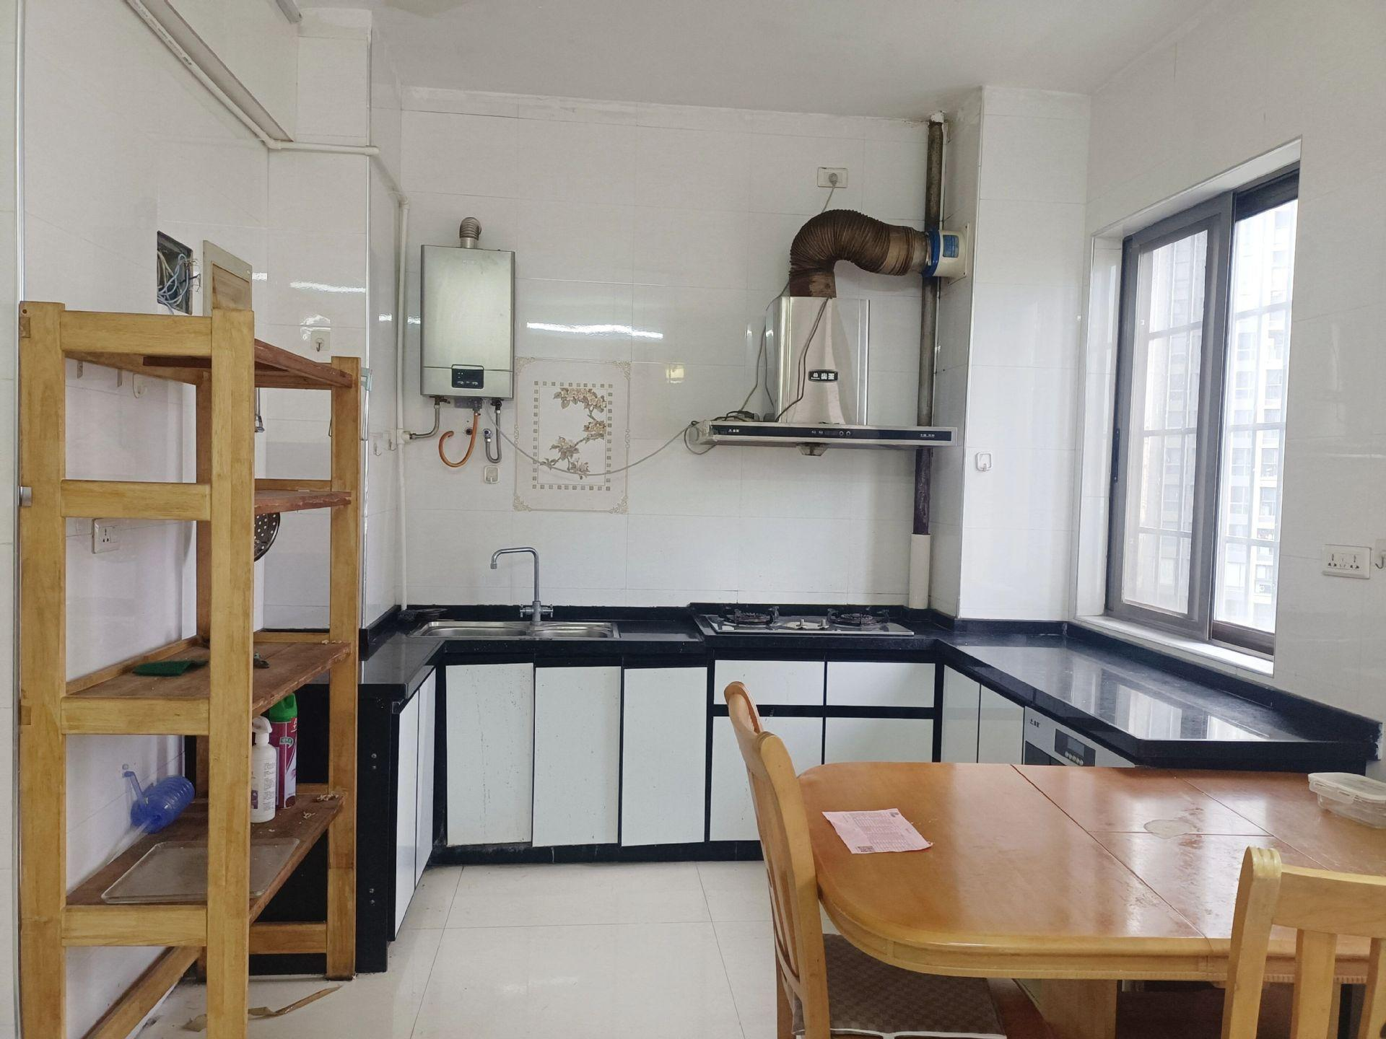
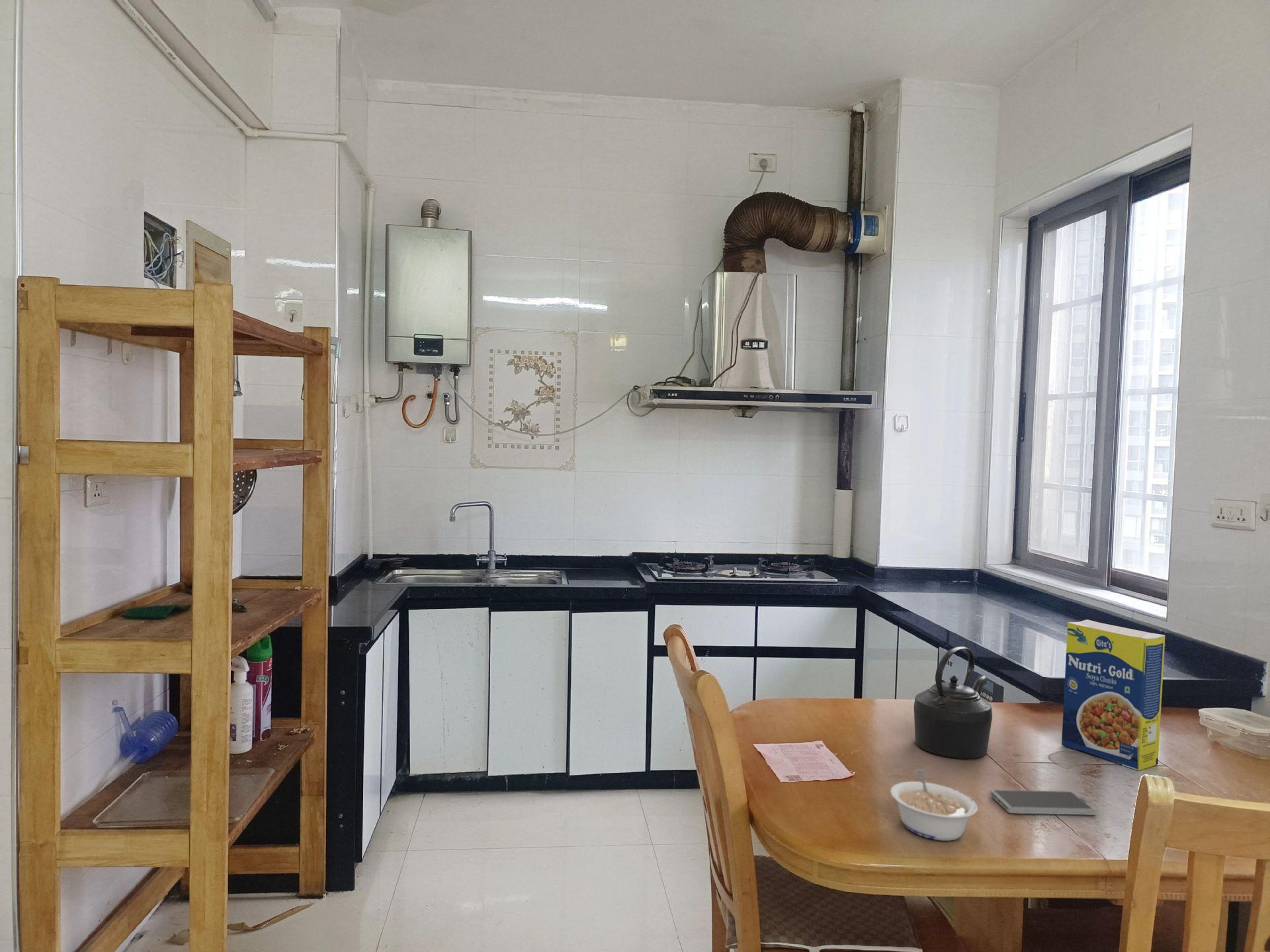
+ smartphone (1042, 802)
+ legume (929, 809)
+ legume (1111, 692)
+ kettle (961, 694)
